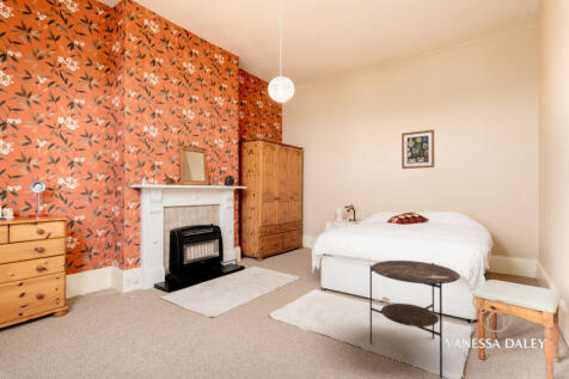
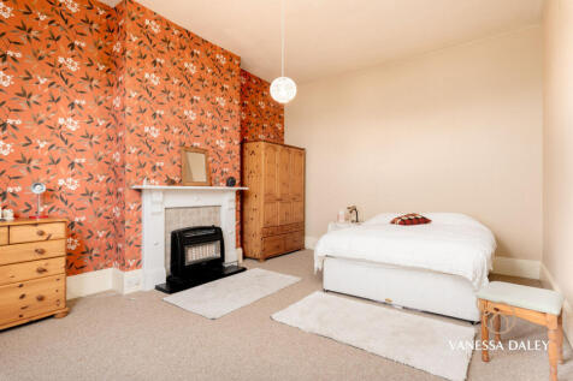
- side table (414, 310)
- wall art (417, 149)
